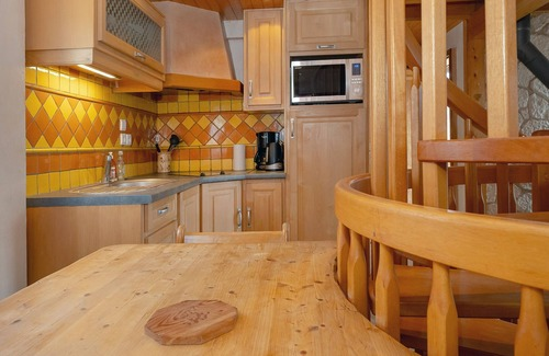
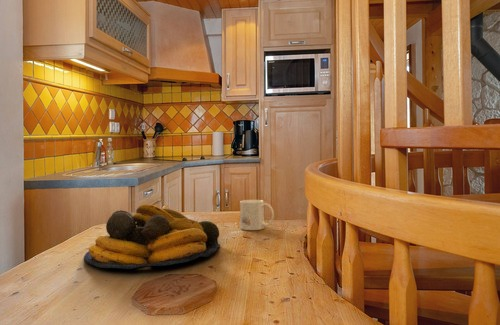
+ mug (257, 214)
+ fruit bowl (154, 228)
